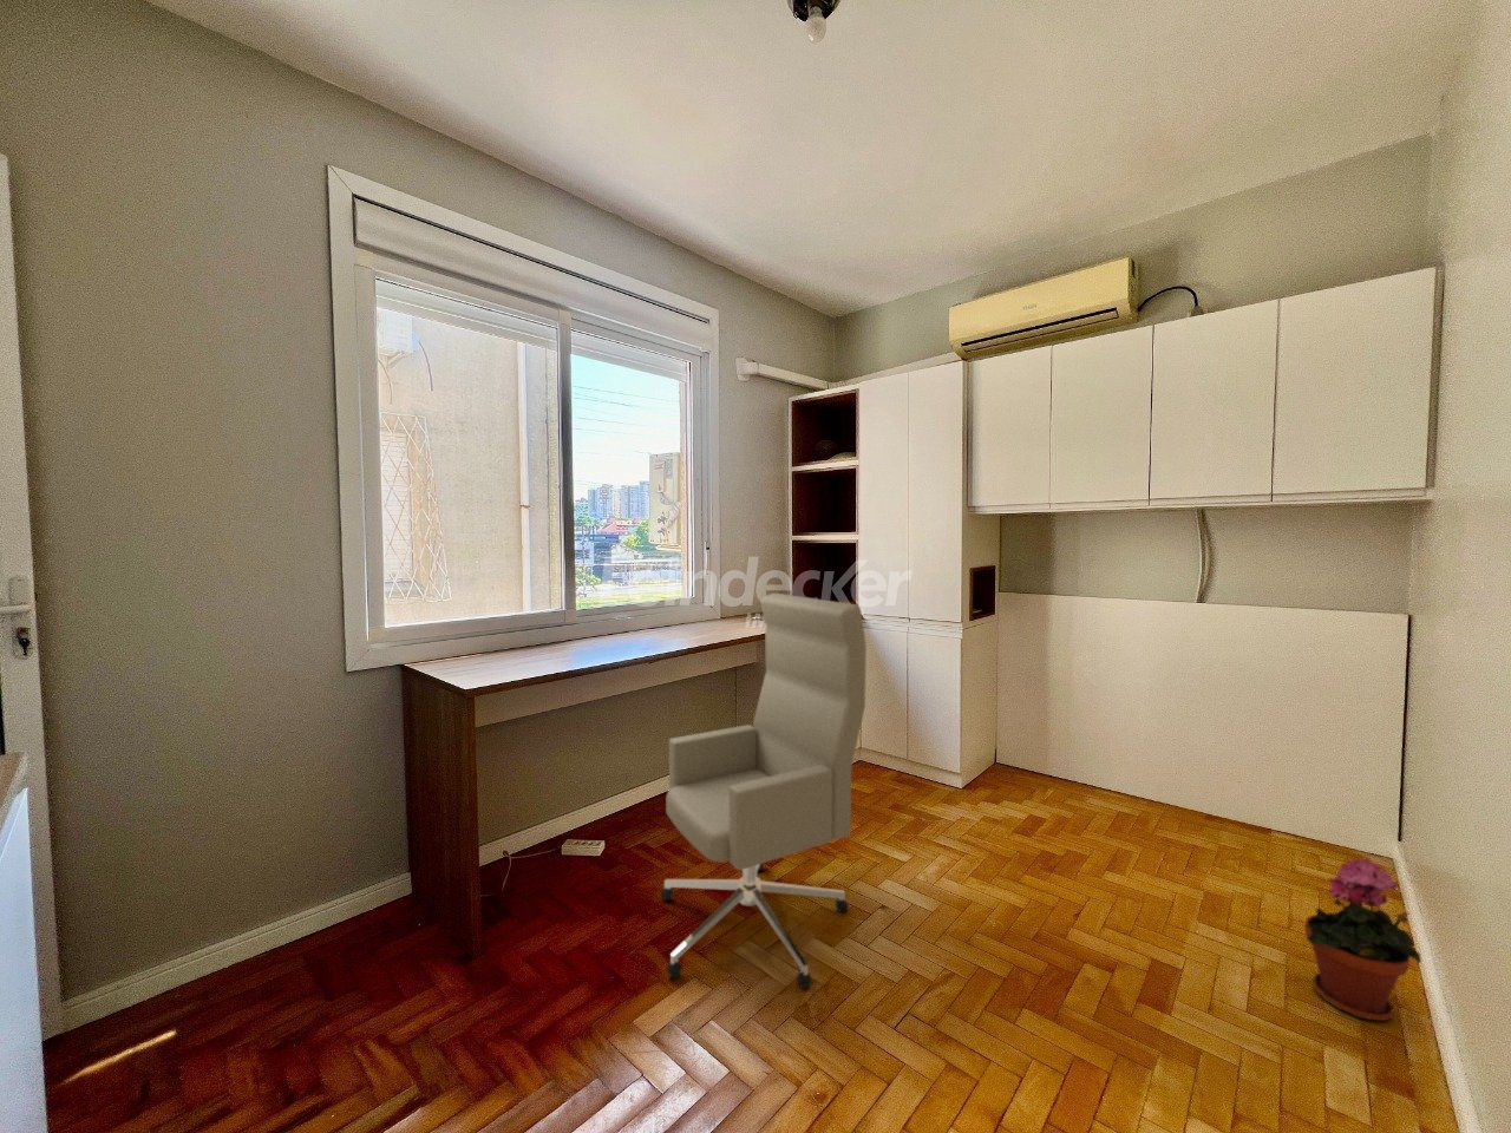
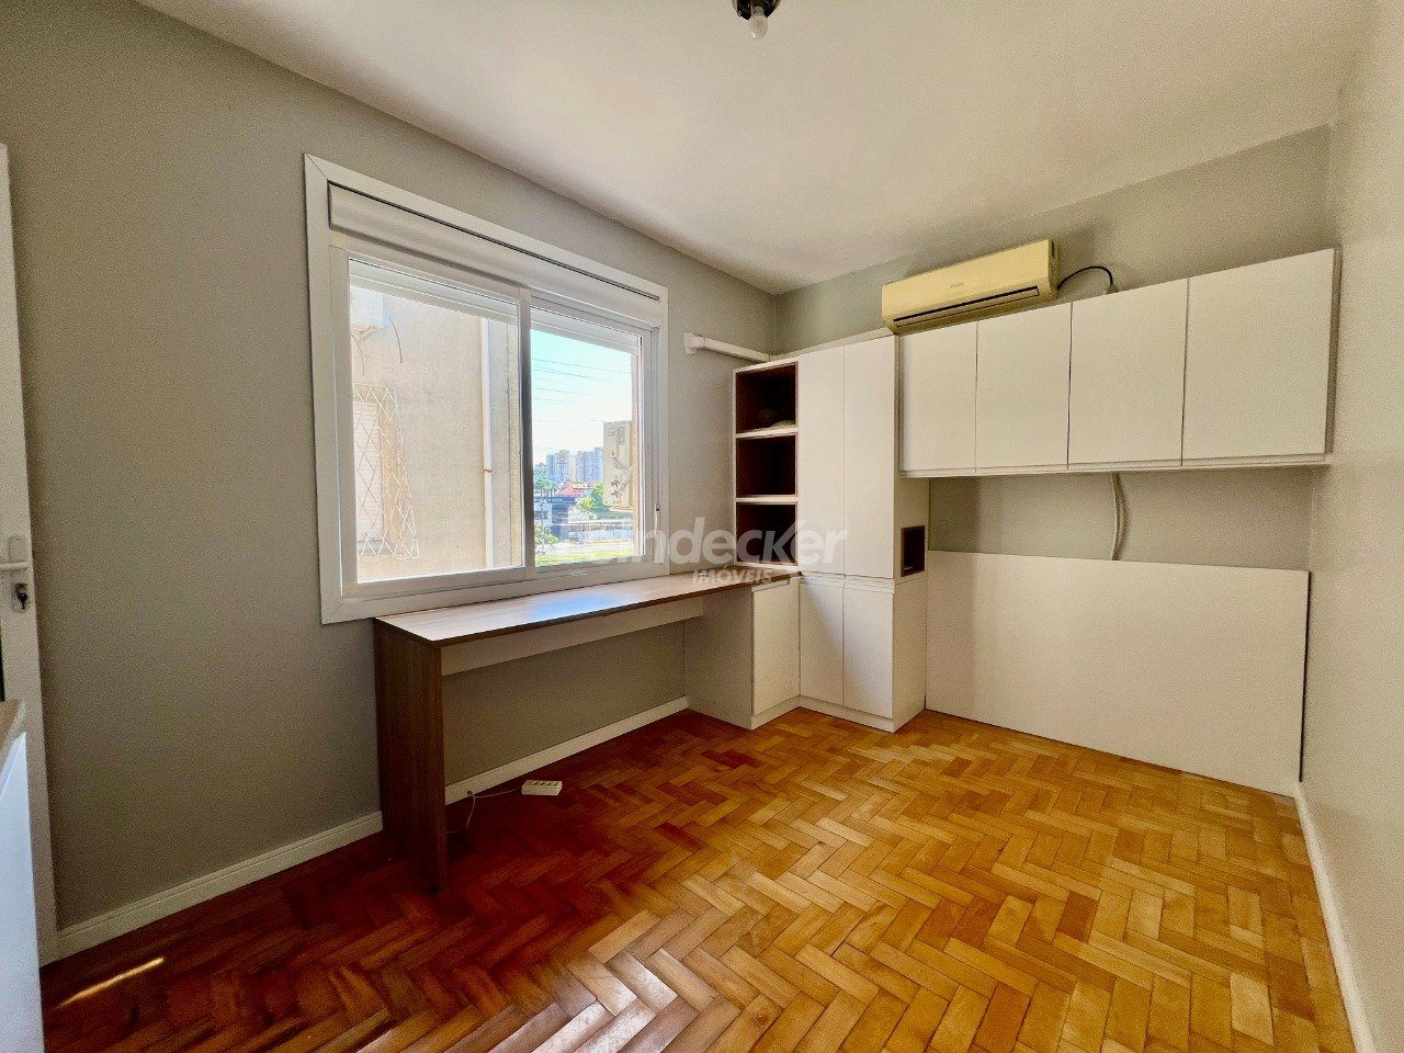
- office chair (757, 762)
- potted plant (1360, 929)
